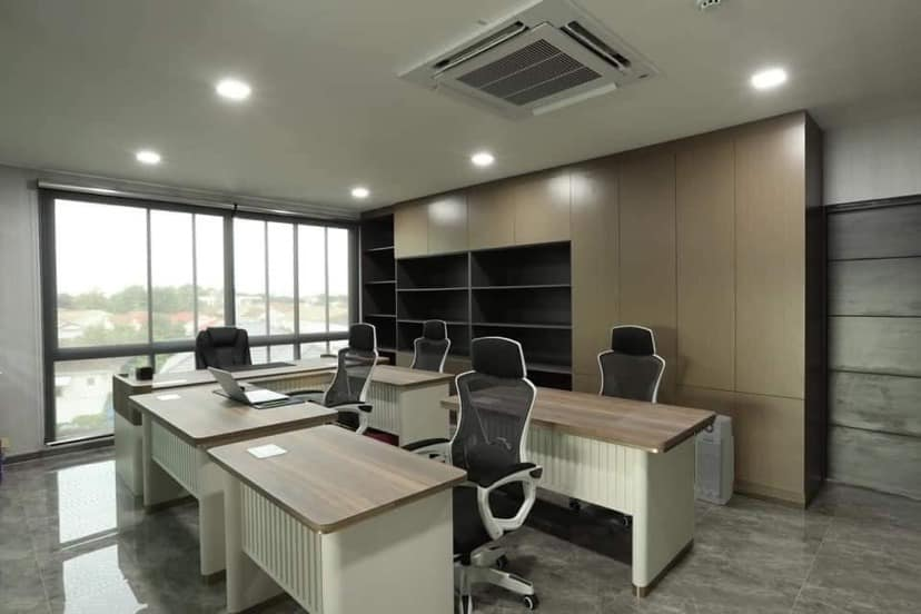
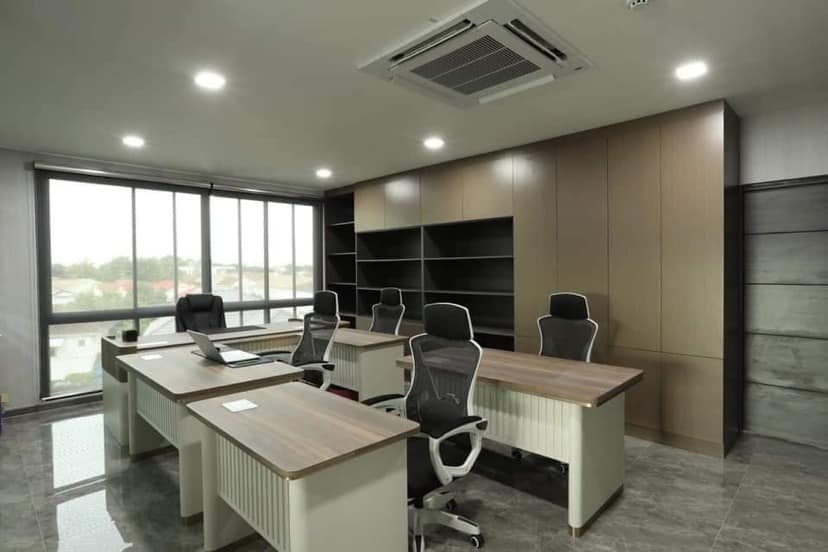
- air purifier (714, 456)
